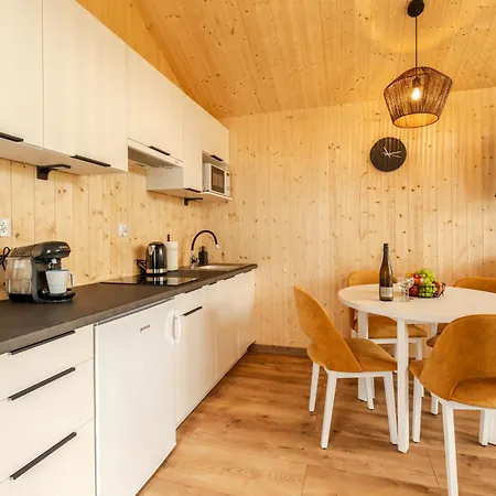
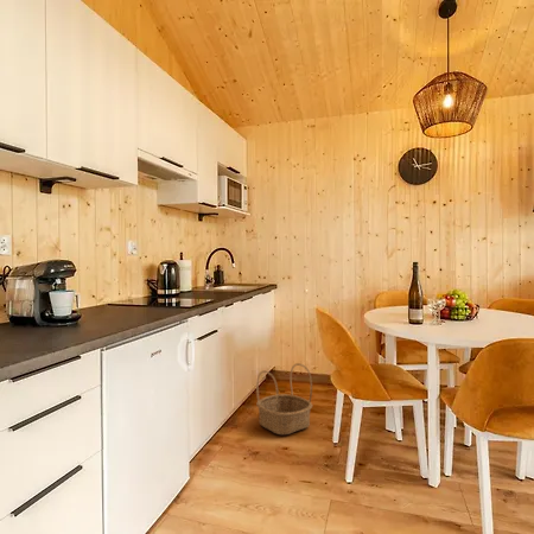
+ basket (284, 396)
